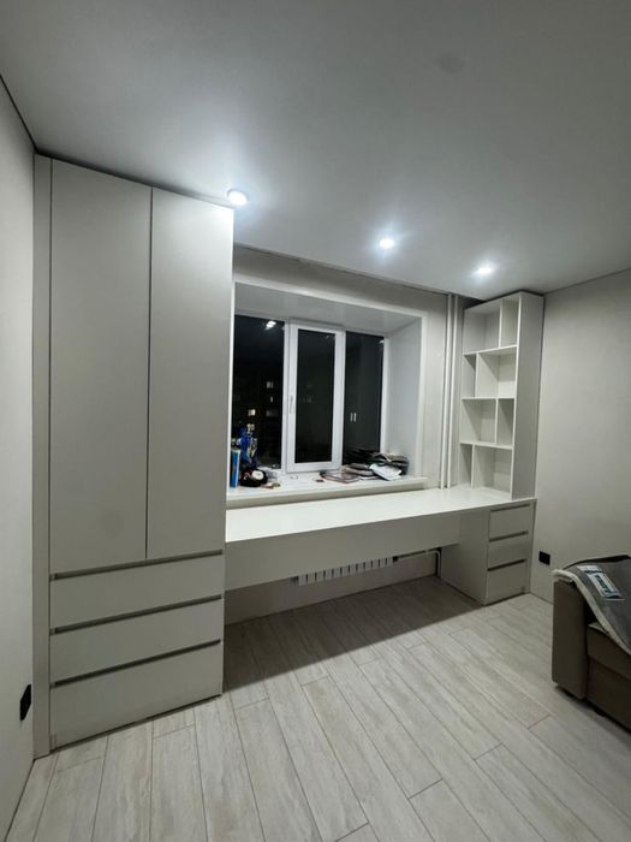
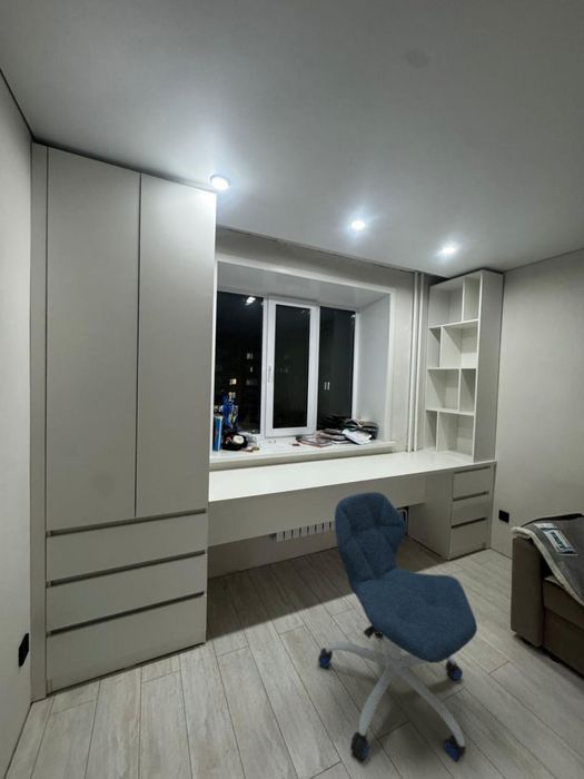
+ office chair (399, 603)
